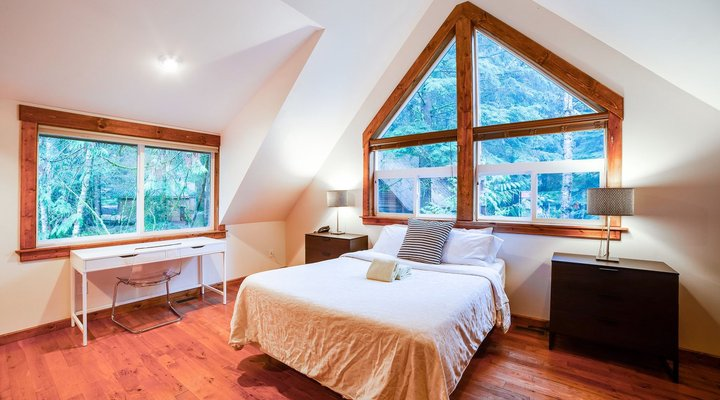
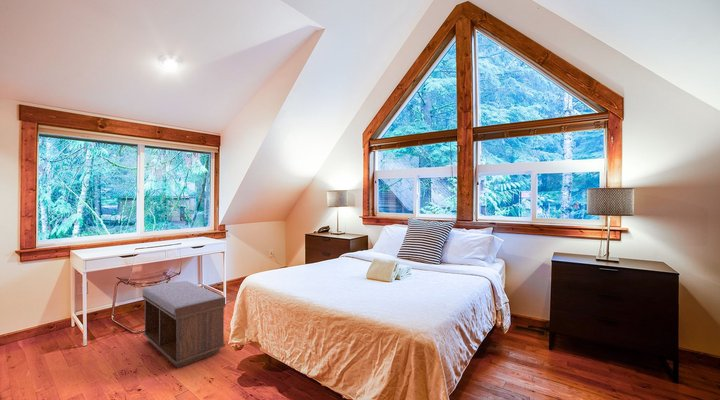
+ bench (181, 318)
